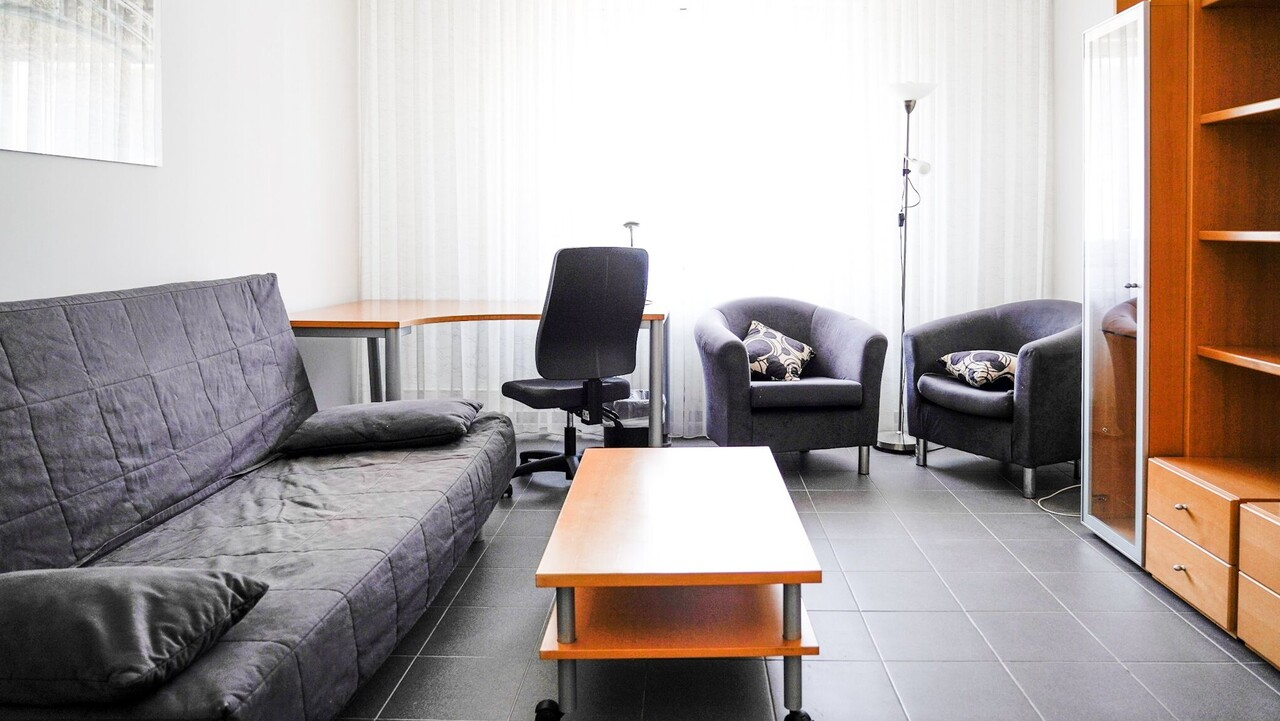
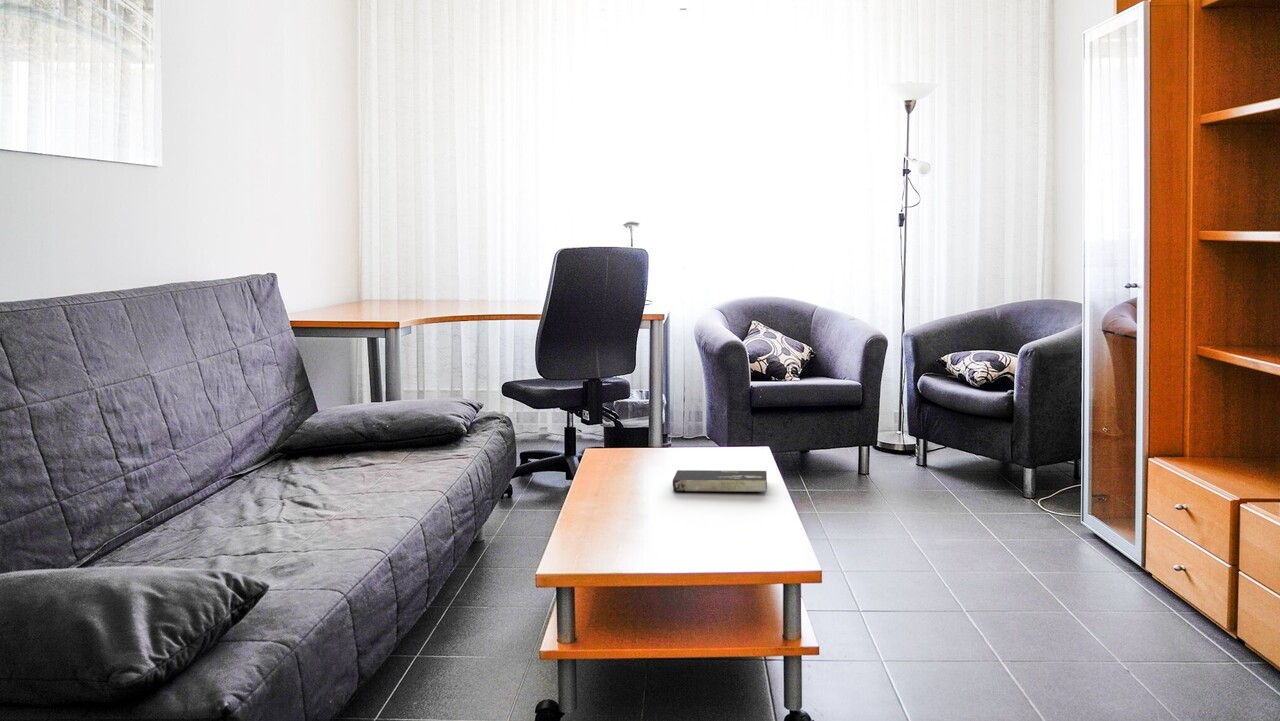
+ book (720, 480)
